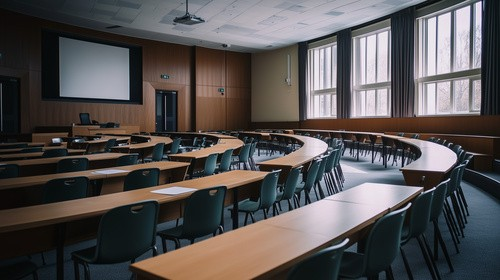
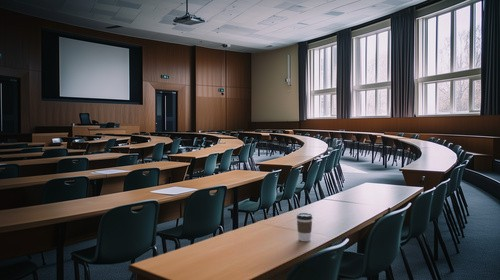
+ coffee cup (304, 227)
